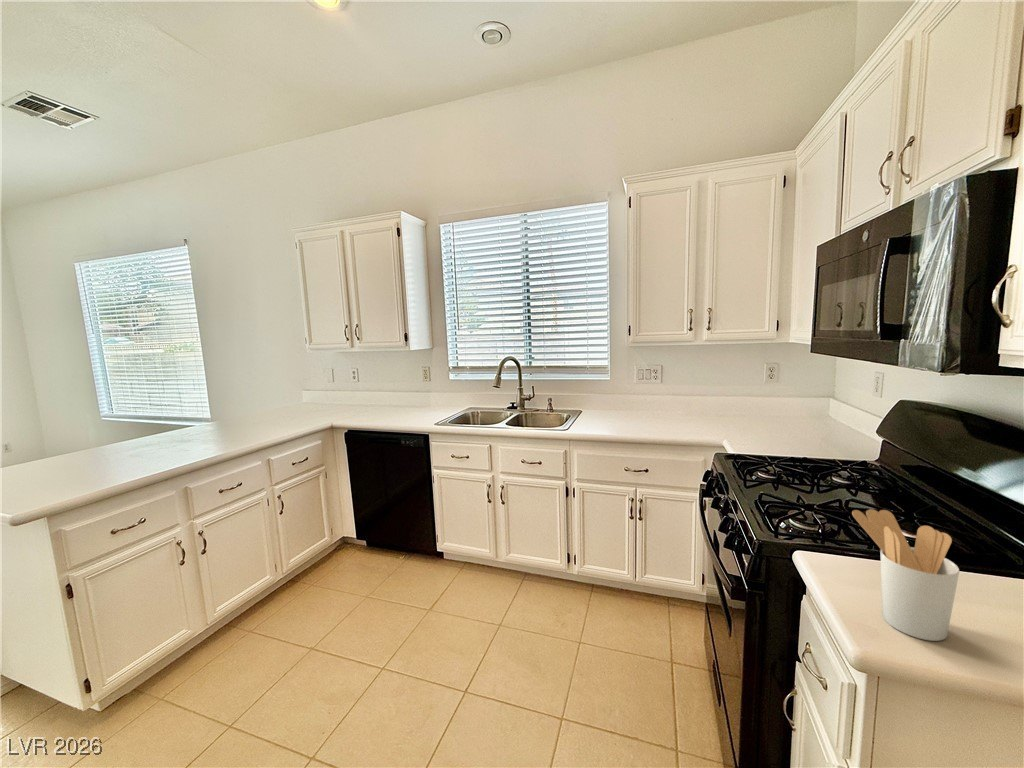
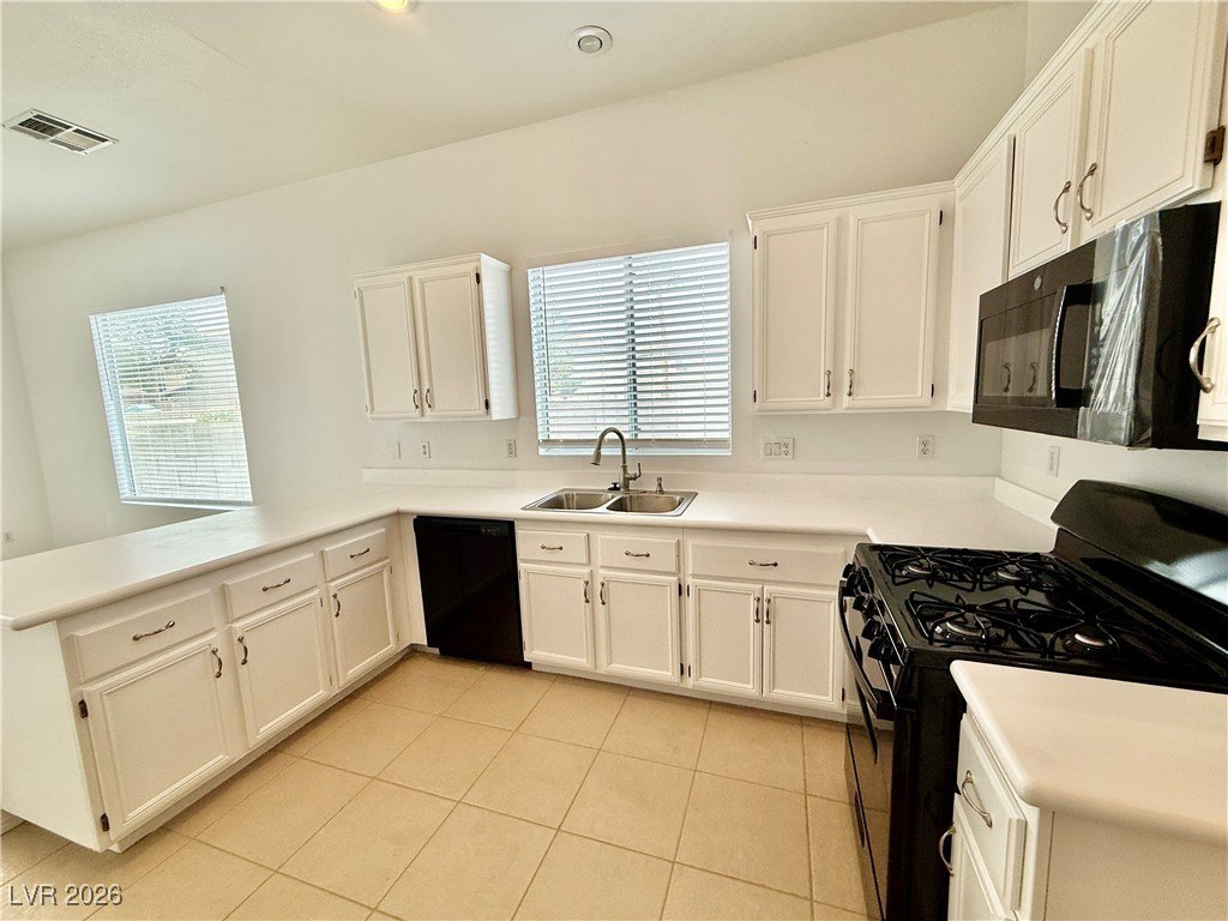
- utensil holder (900, 567)
